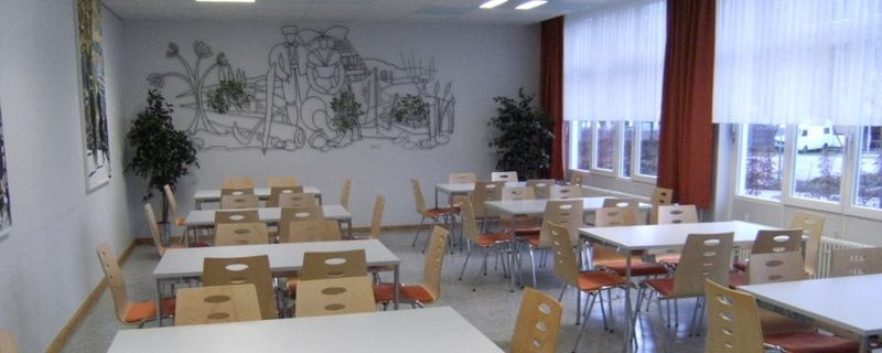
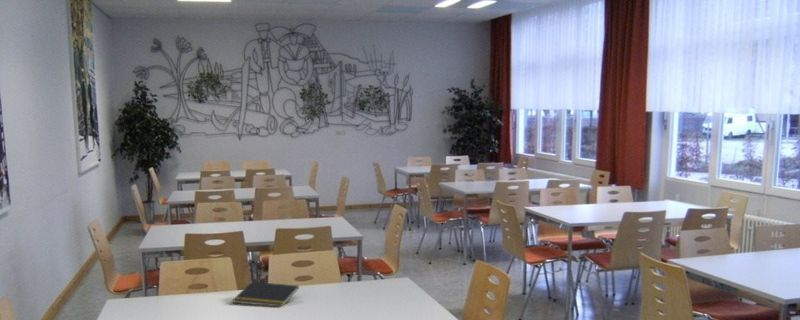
+ notepad (266, 294)
